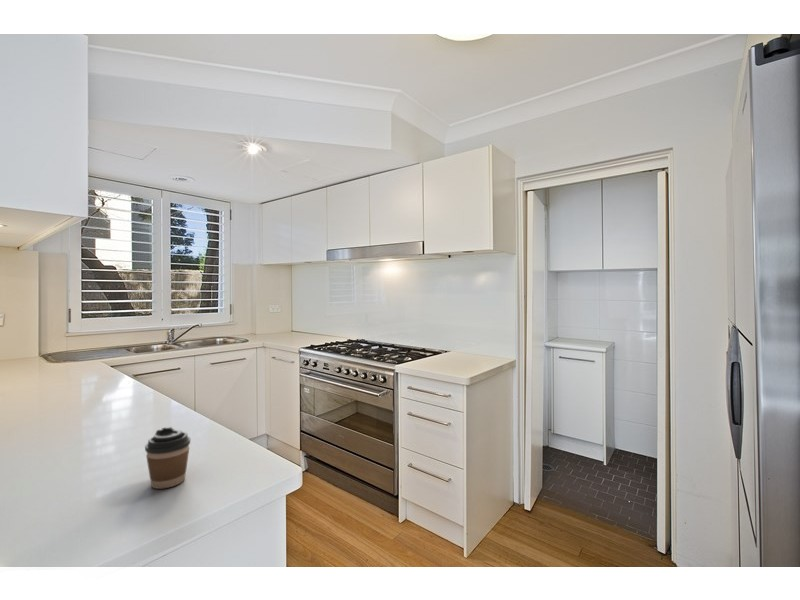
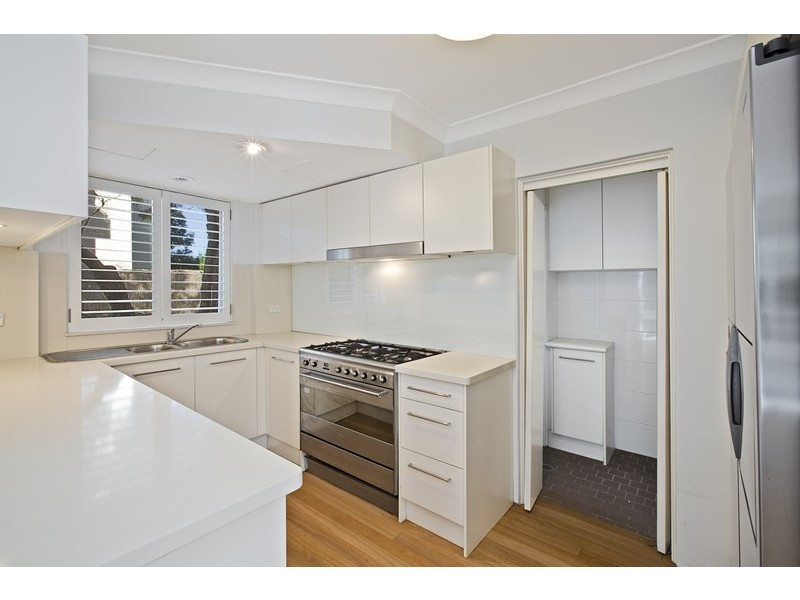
- coffee cup (168, 455)
